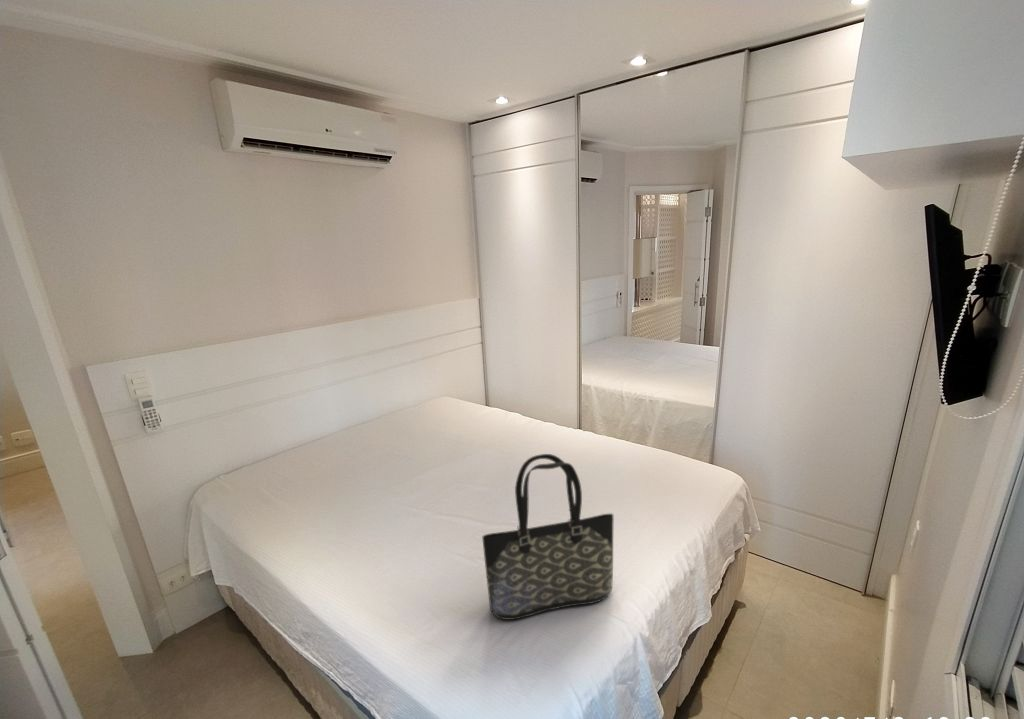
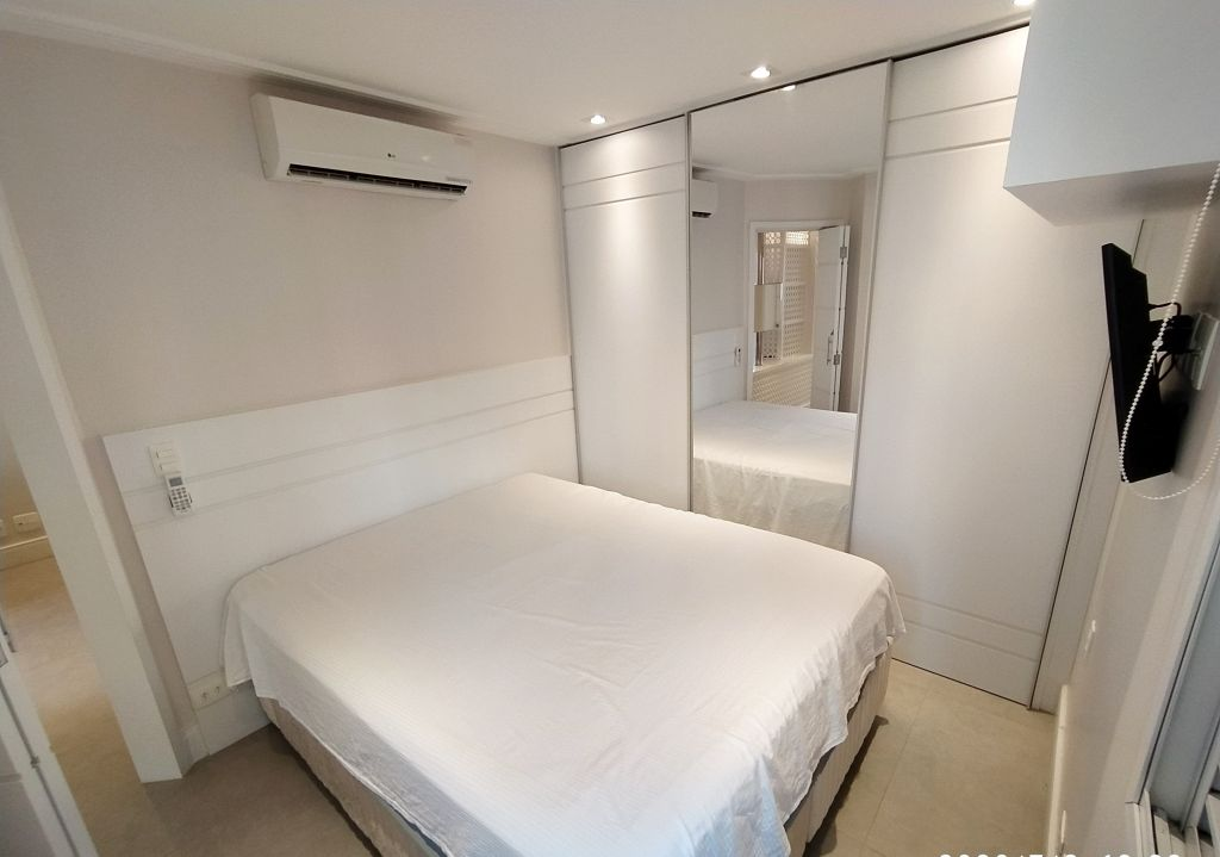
- tote bag (550, 533)
